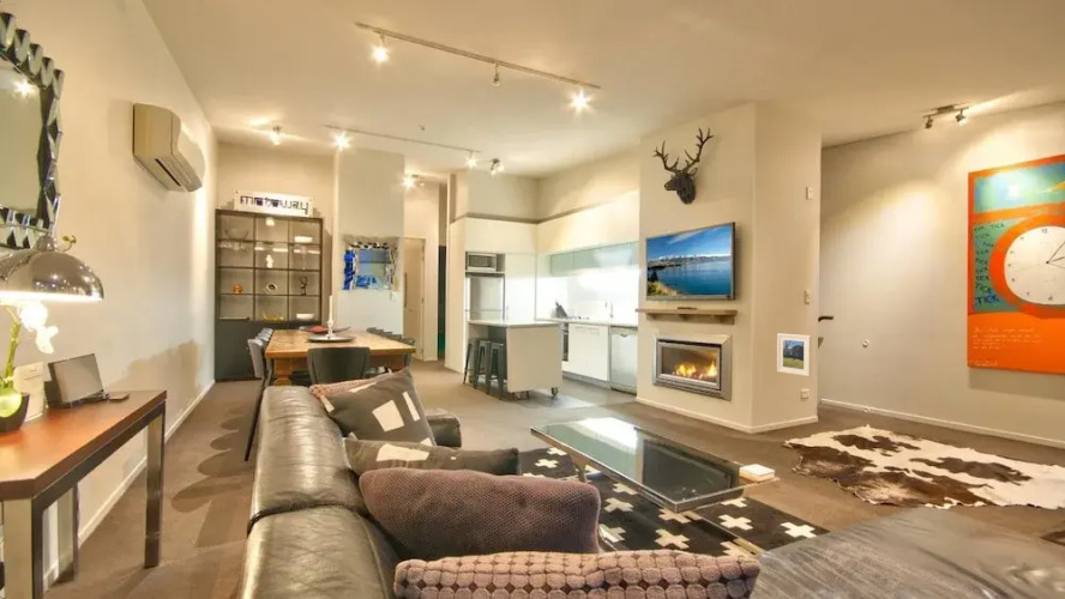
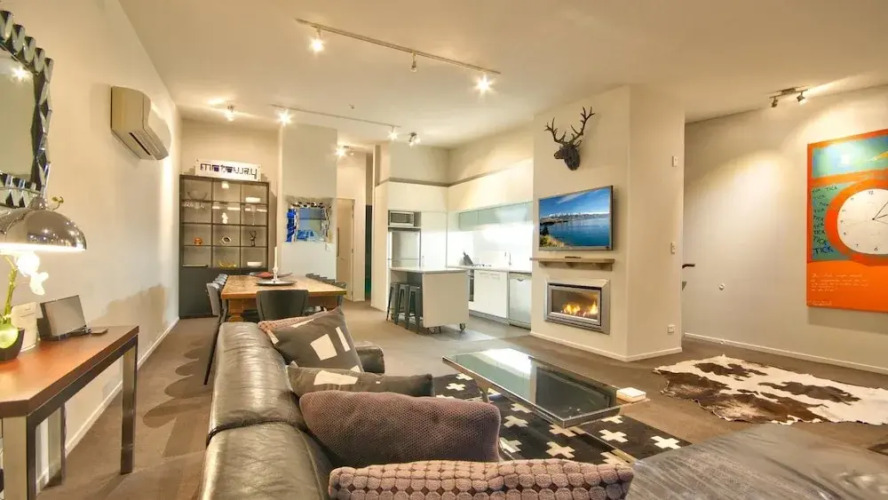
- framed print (793, 353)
